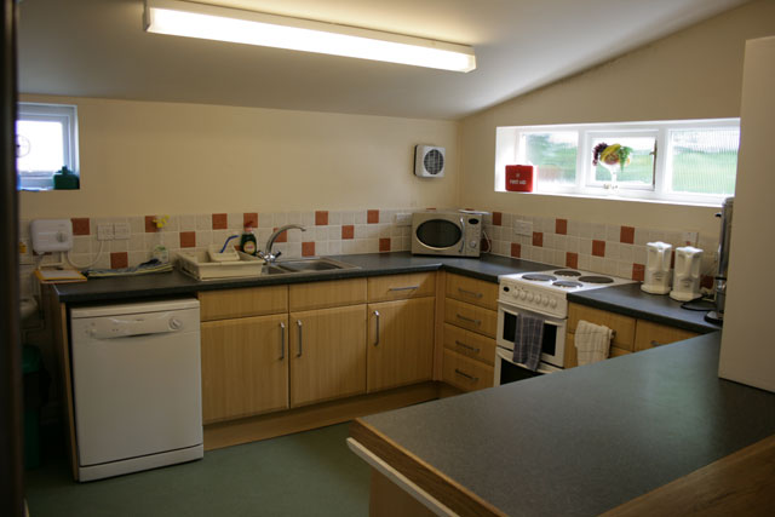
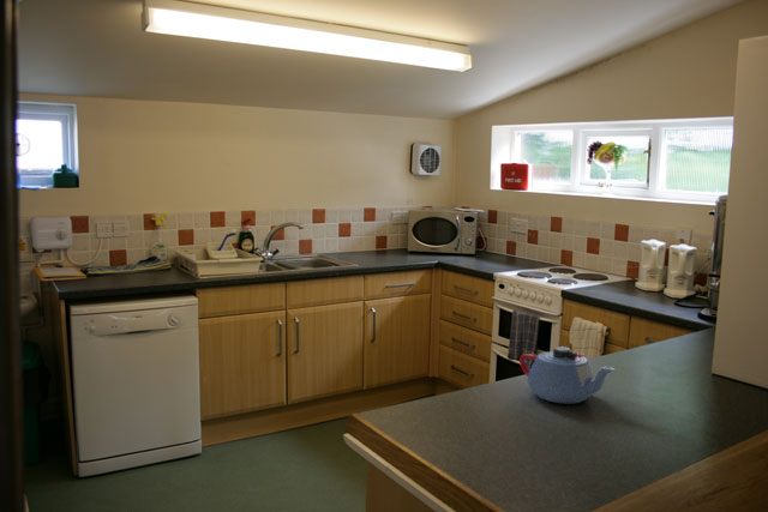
+ teapot (564, 373)
